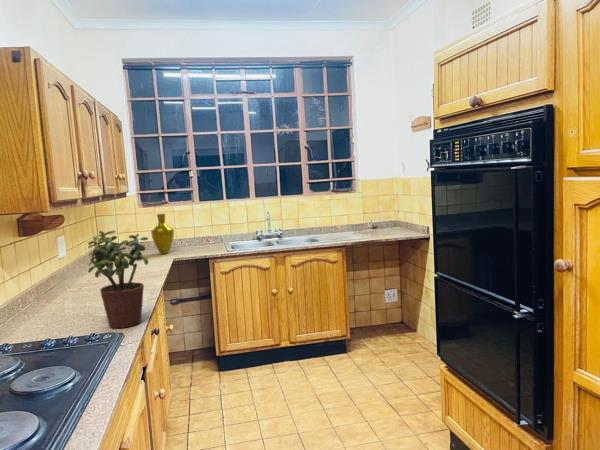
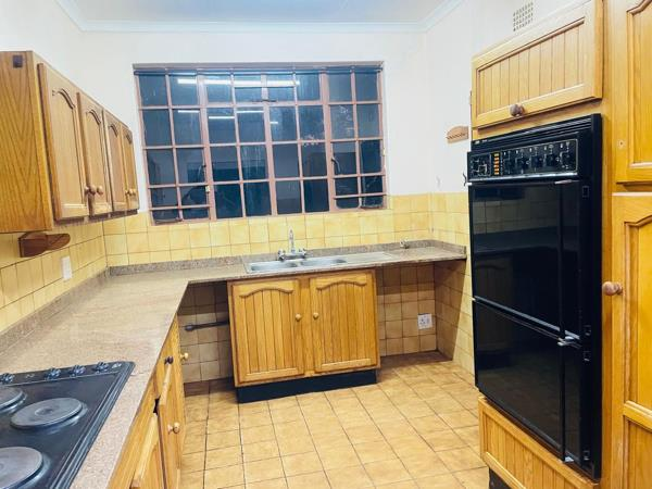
- potted plant (123, 276)
- vase (162, 233)
